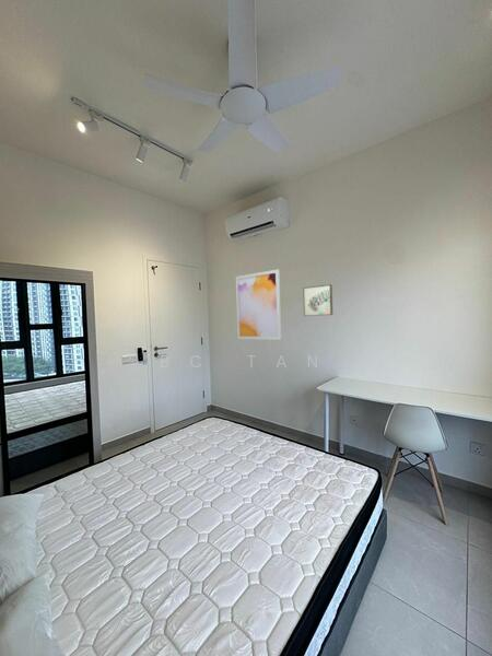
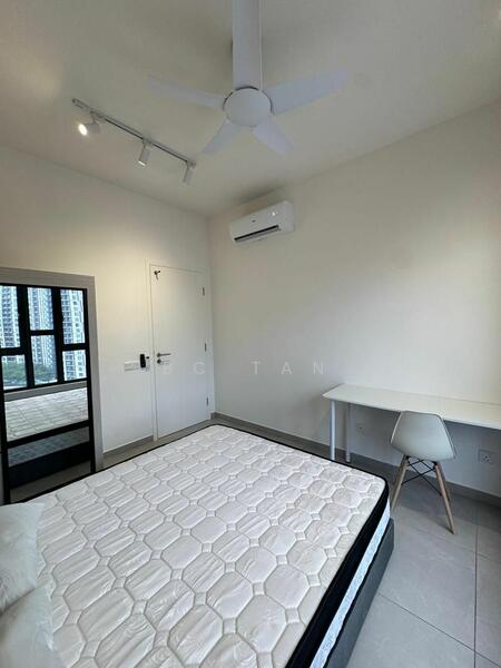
- wall art (257, 306)
- wall art (317, 301)
